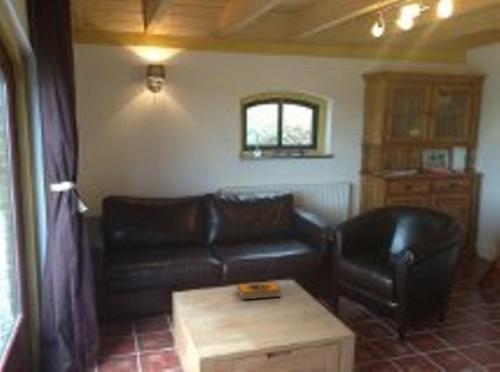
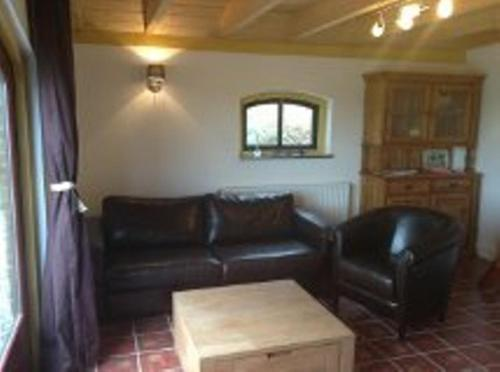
- hardback book (258, 290)
